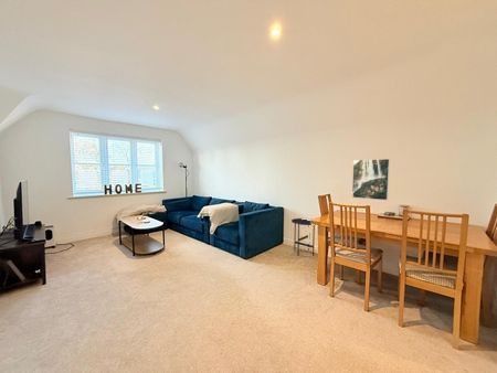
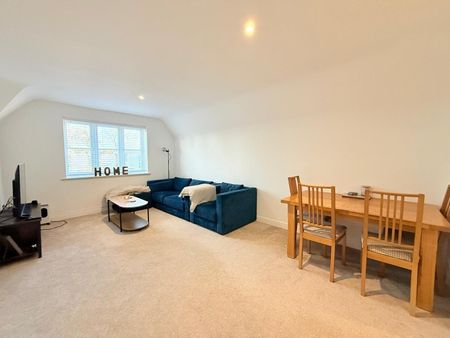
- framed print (369, 179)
- side table (304, 236)
